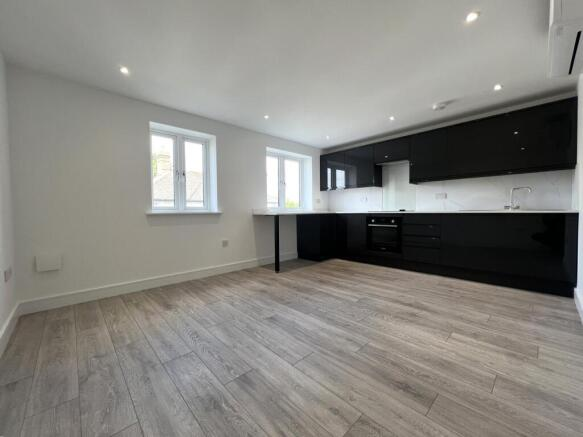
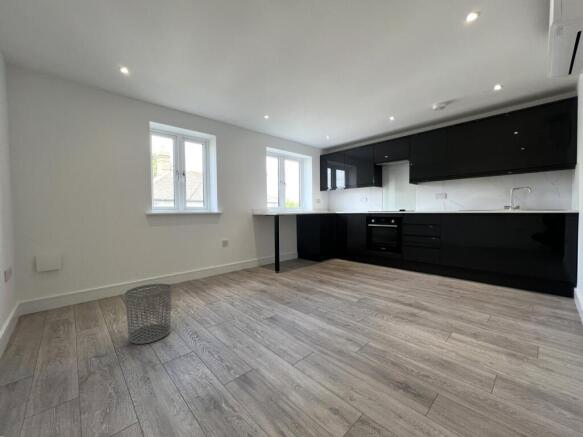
+ waste bin (149, 312)
